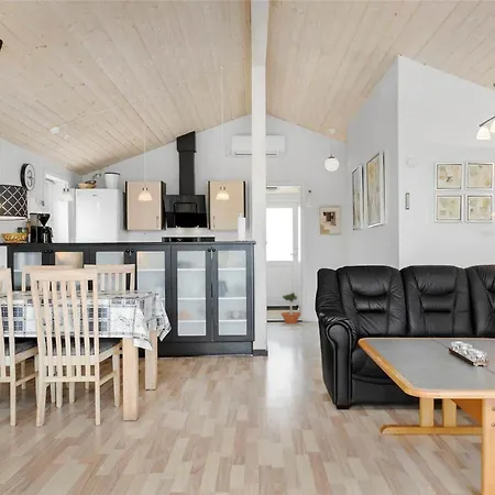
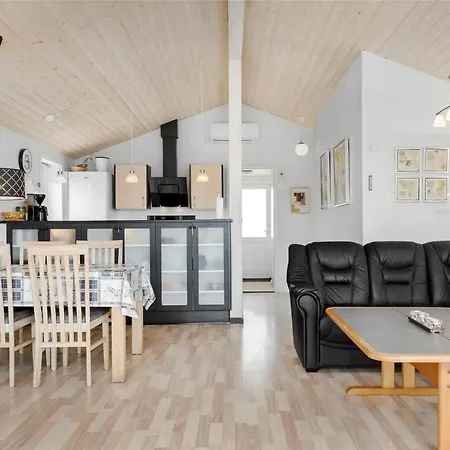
- potted tree (290, 306)
